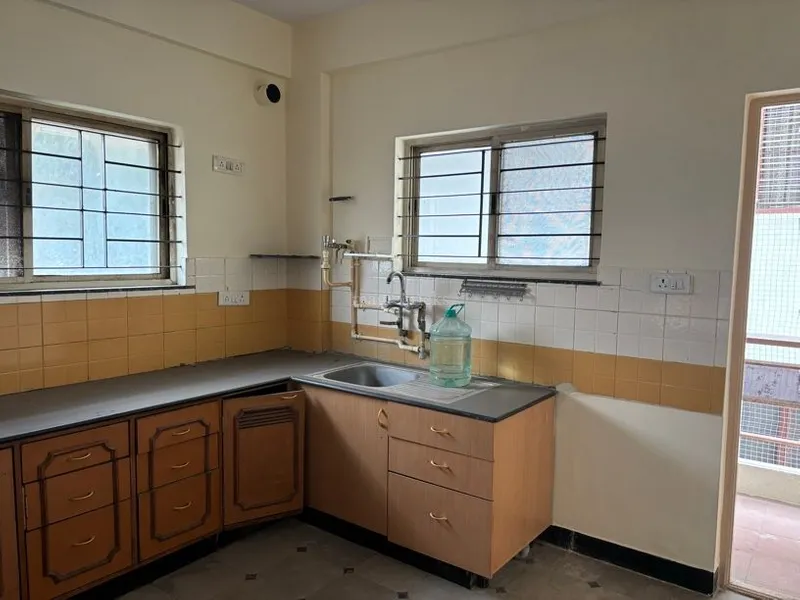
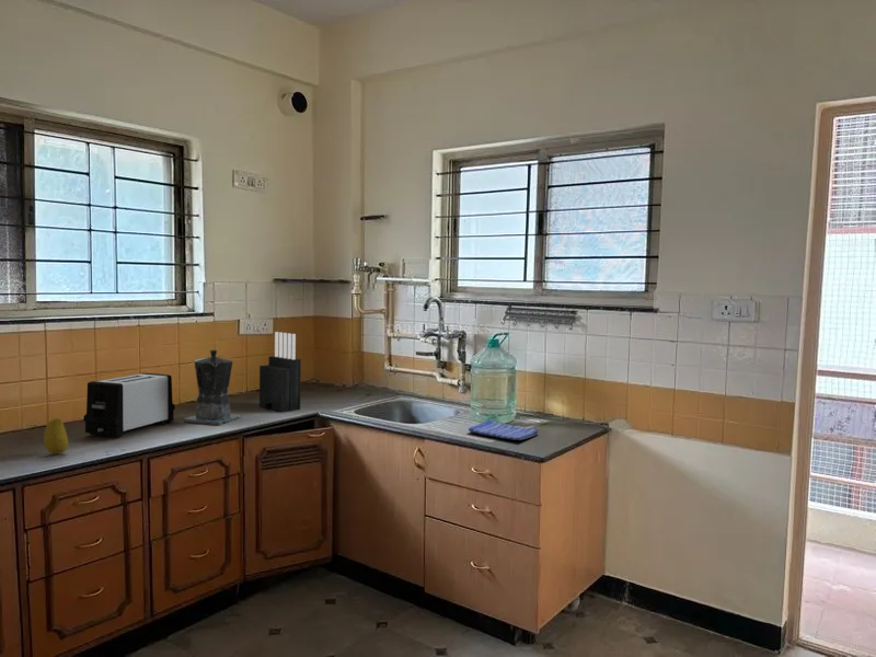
+ toaster (130, 403)
+ coffee maker (212, 384)
+ knife block (277, 370)
+ dish towel (503, 429)
+ fruit (56, 436)
